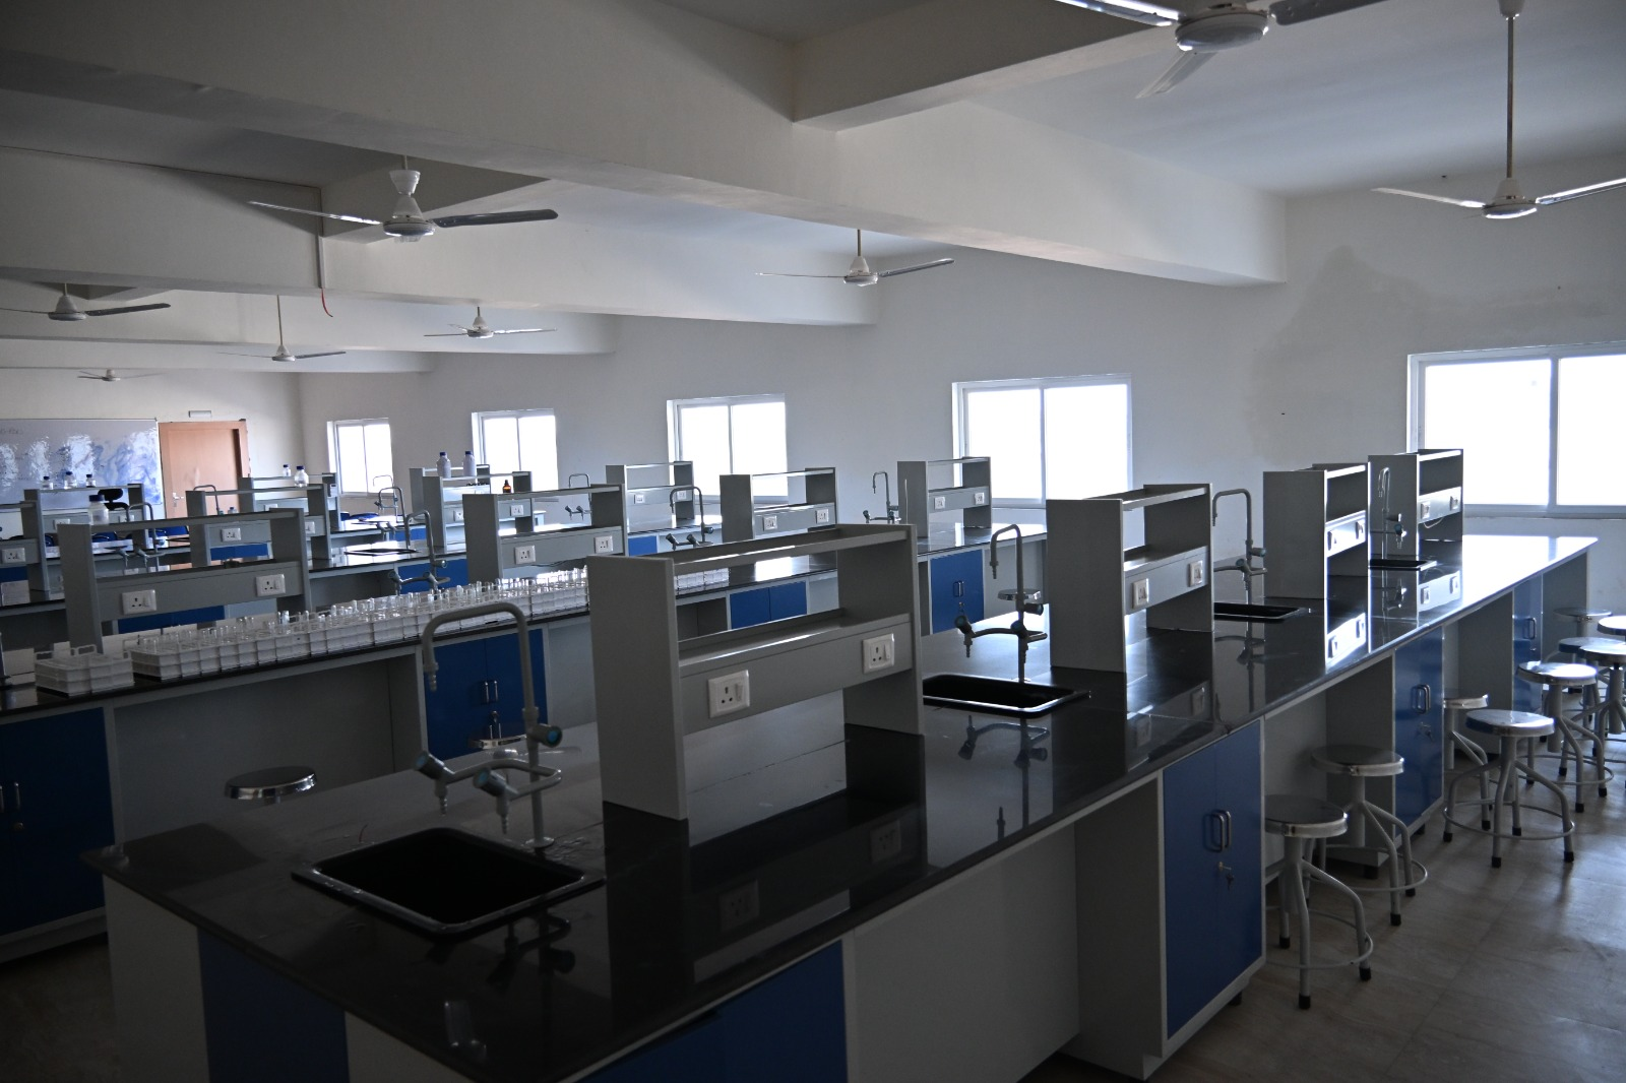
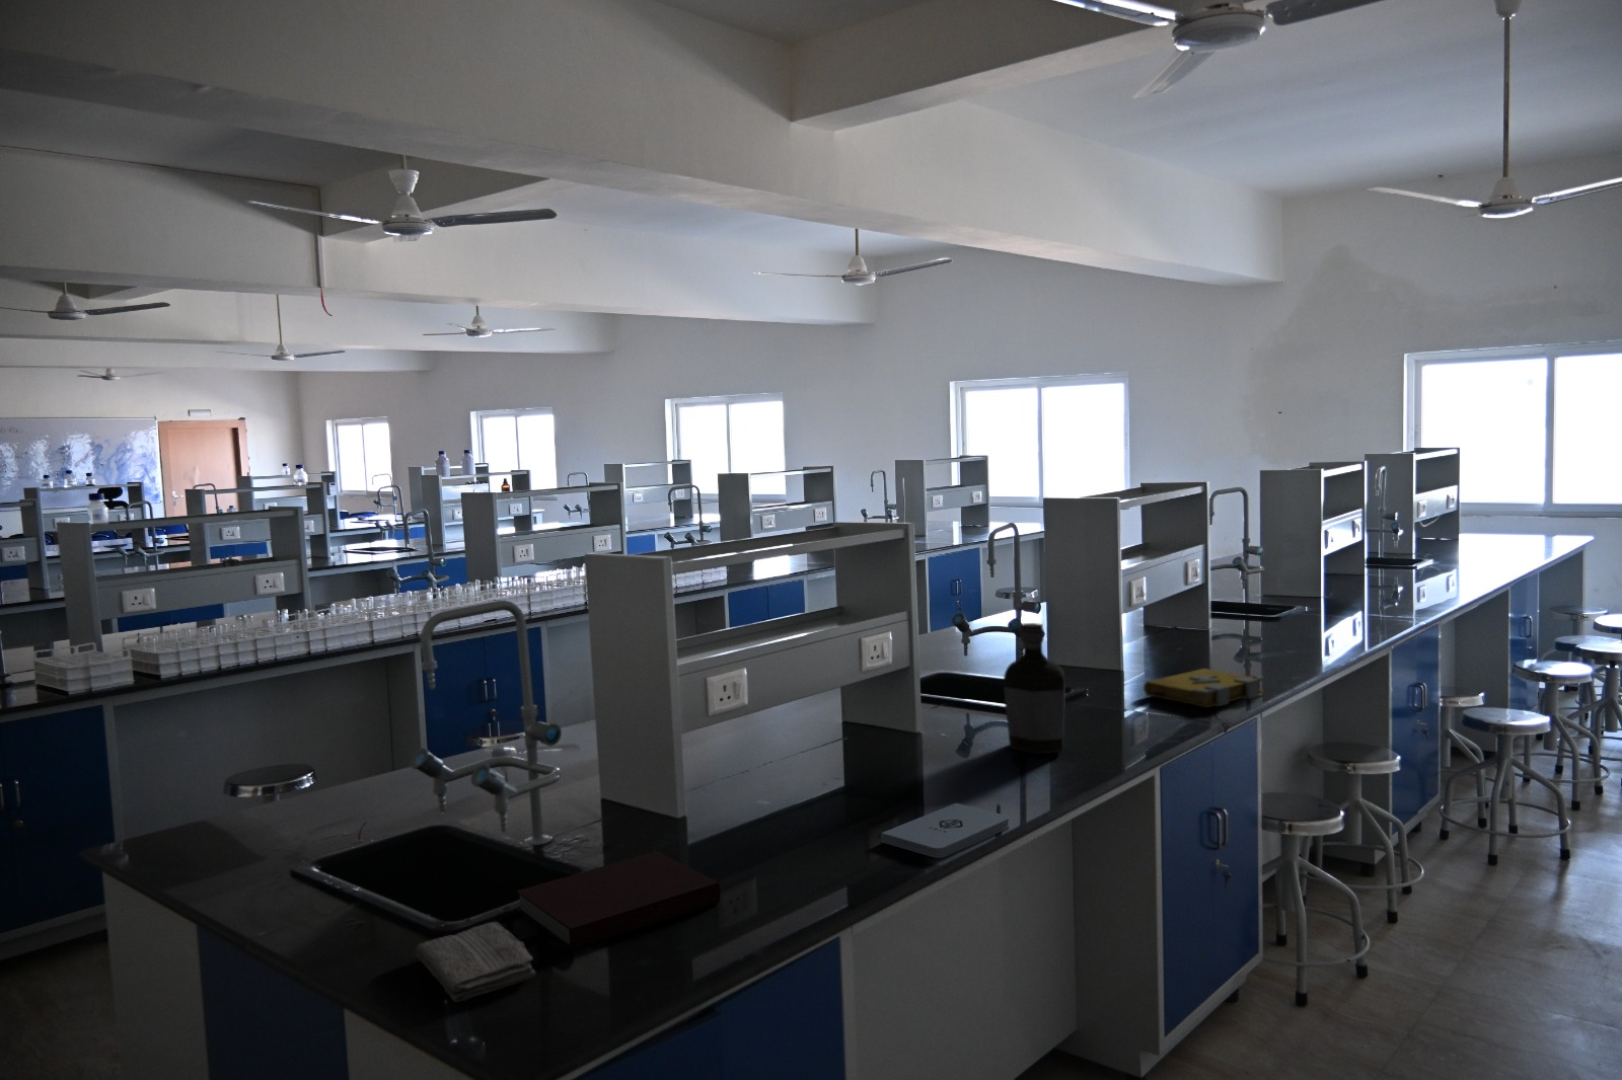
+ notepad (948, 829)
+ spell book (1202, 687)
+ bottle (1033, 687)
+ notebook (617, 897)
+ washcloth (474, 957)
